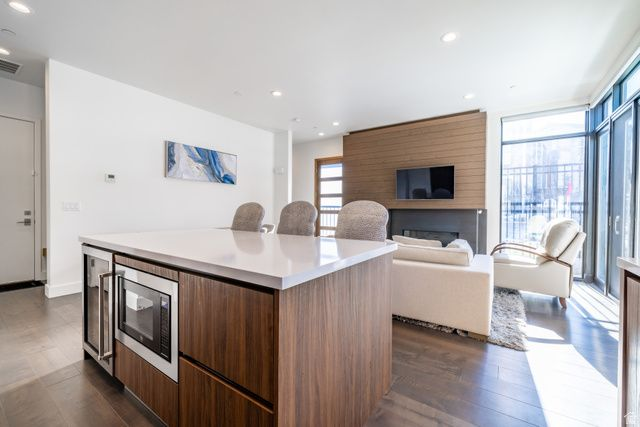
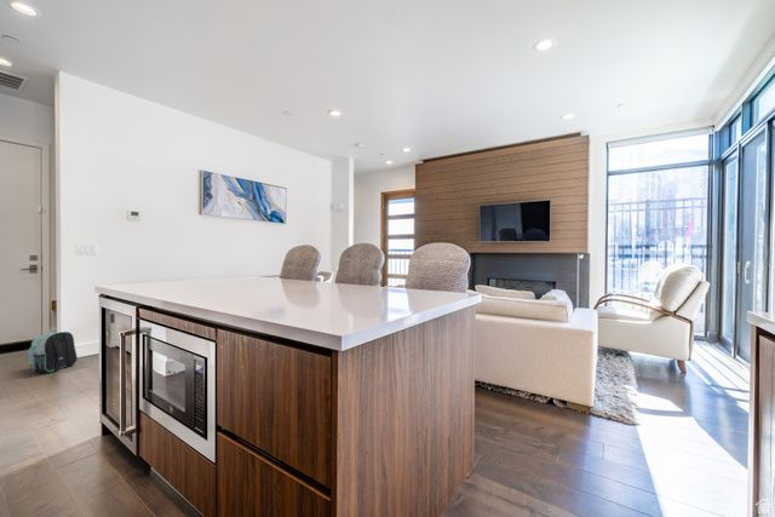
+ backpack (52, 350)
